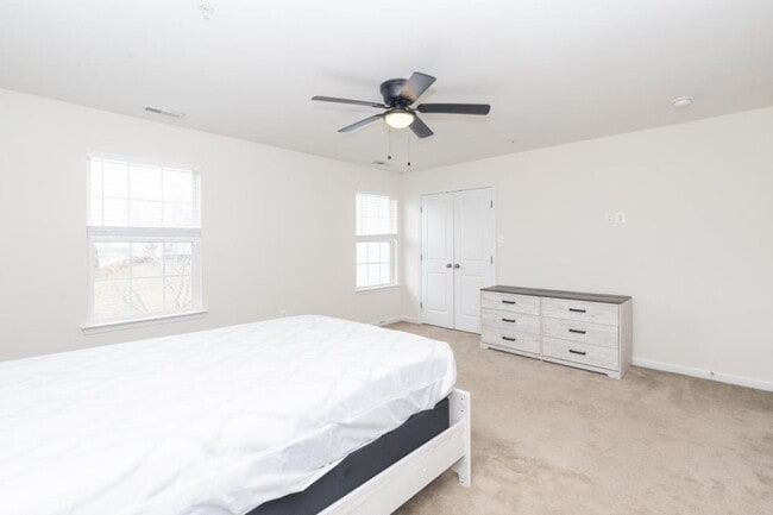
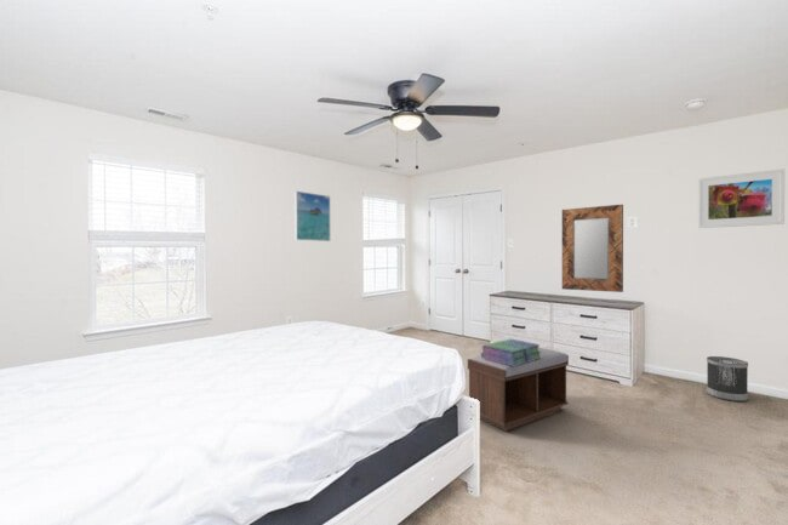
+ stack of books (510, 350)
+ home mirror (590, 249)
+ bench (519, 383)
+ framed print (313, 217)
+ wastebasket (726, 377)
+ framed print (738, 200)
